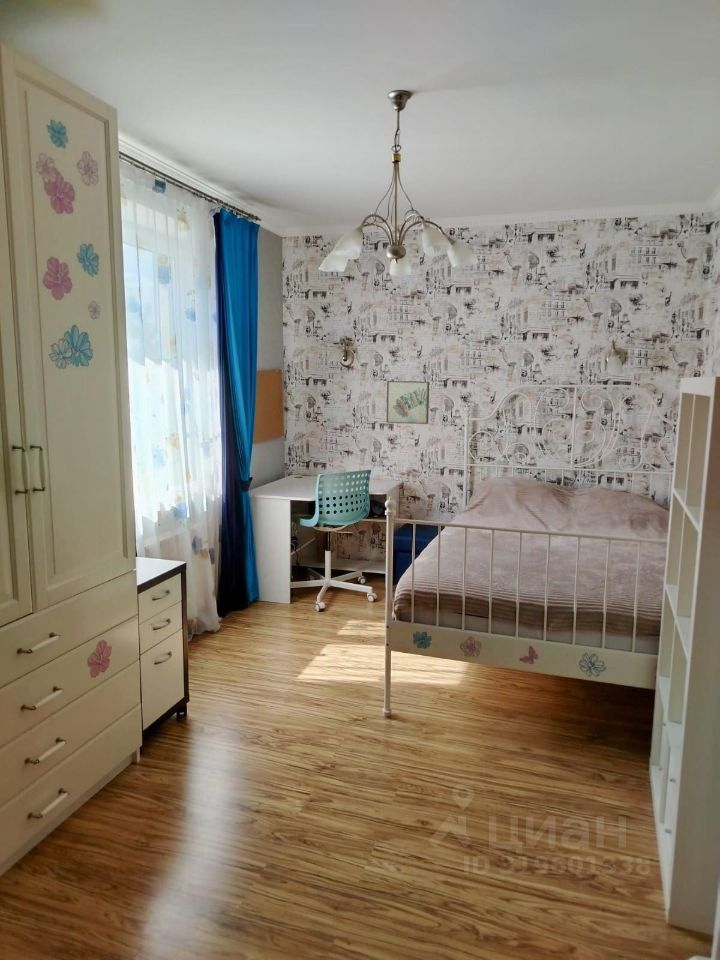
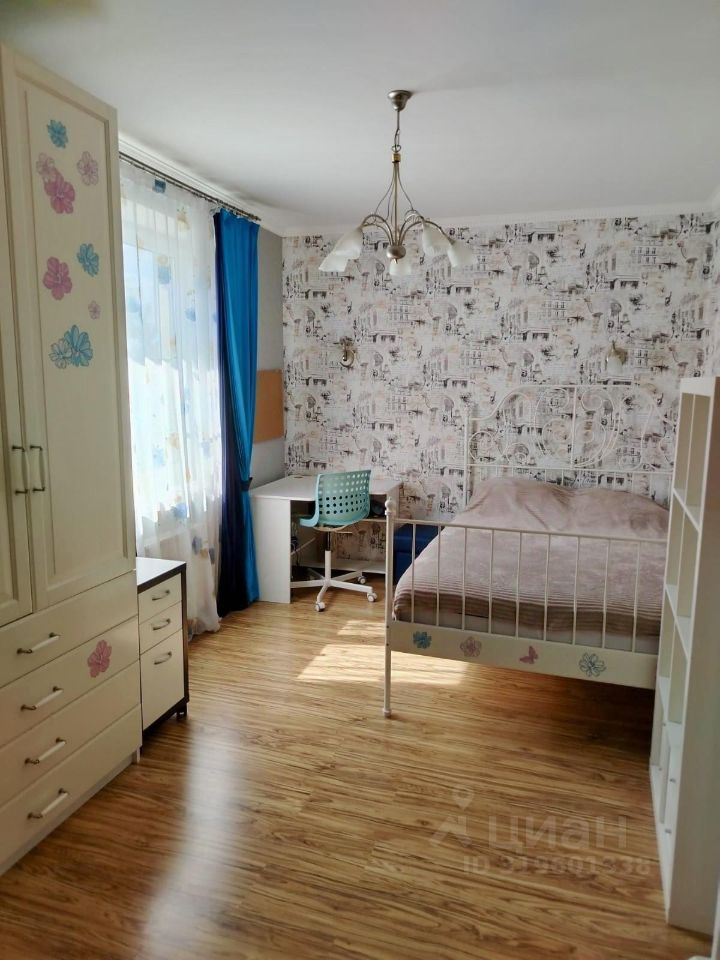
- wall art (407, 402)
